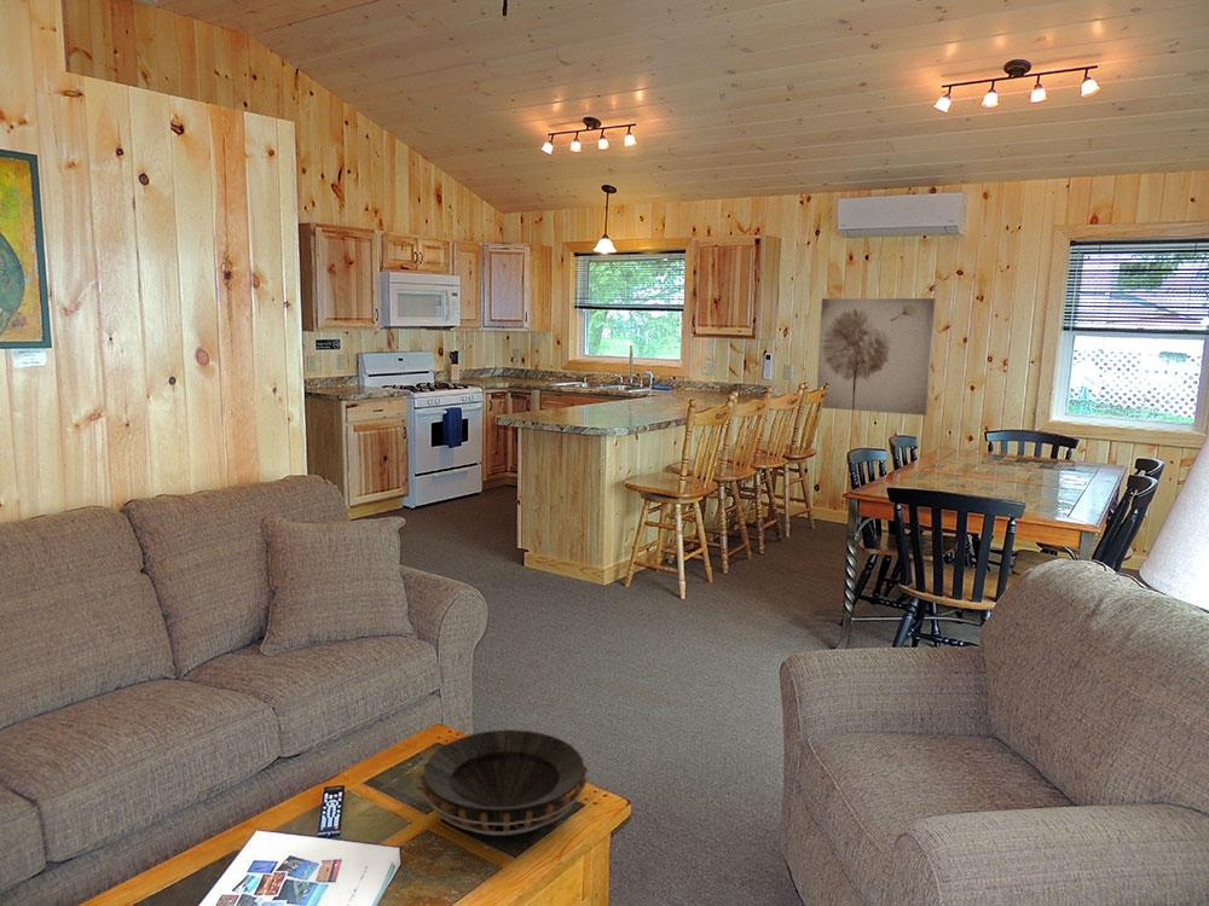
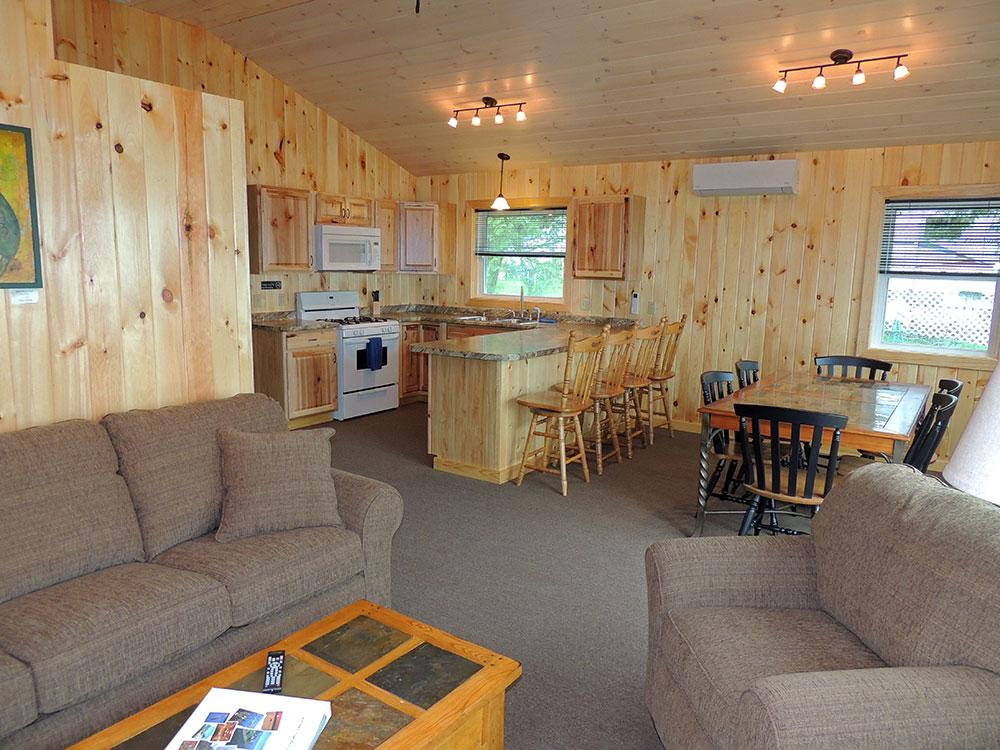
- decorative bowl (502, 789)
- wall art (873, 355)
